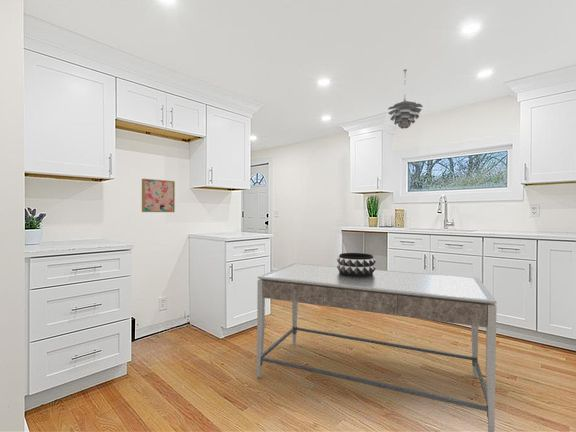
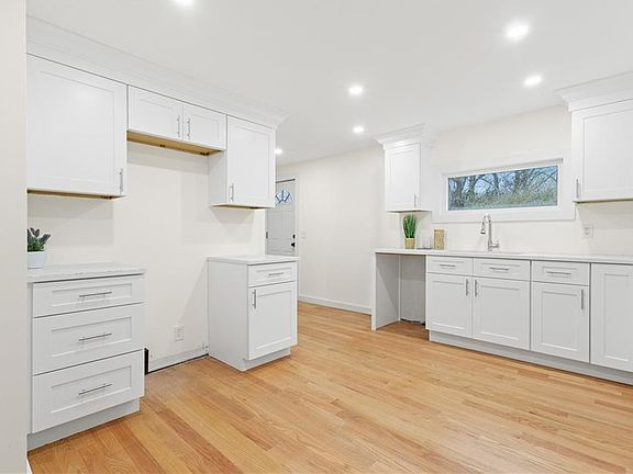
- wall art (158, 196)
- decorative bowl (355, 263)
- pendant light (405, 99)
- dining table (363, 338)
